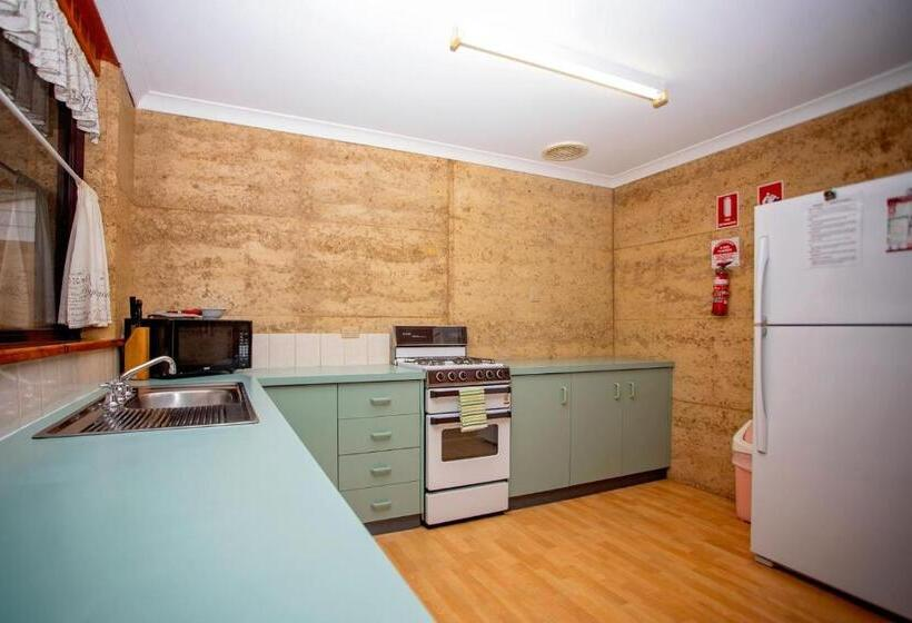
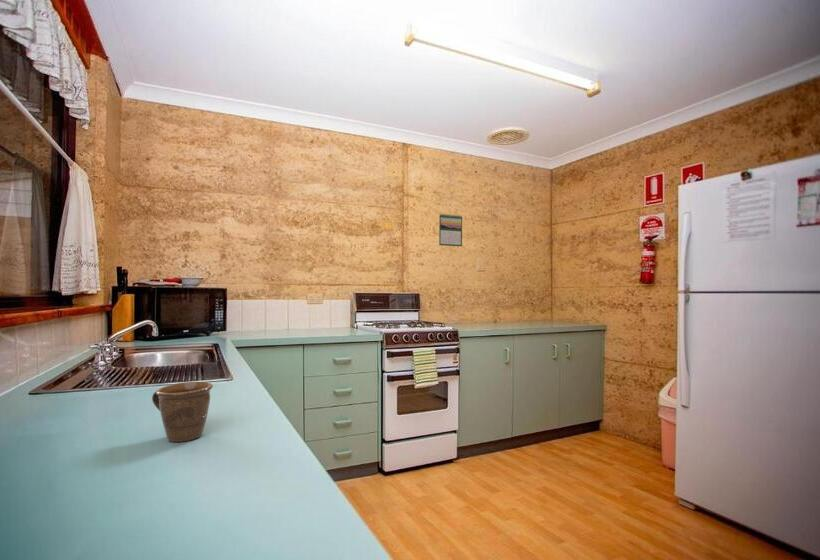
+ mug (181, 411)
+ calendar (450, 229)
